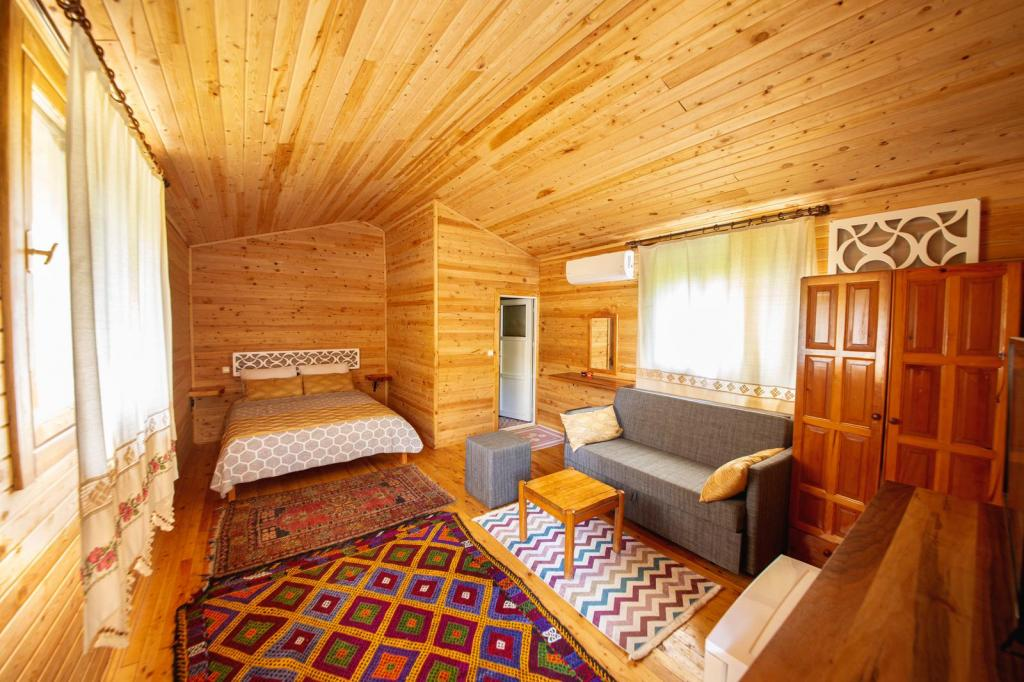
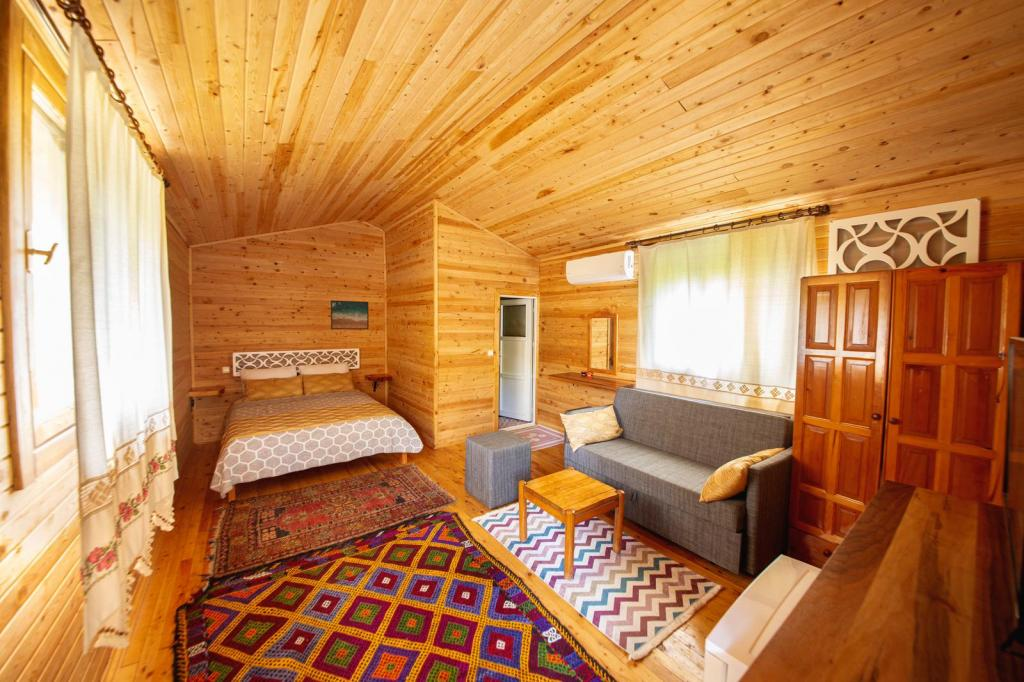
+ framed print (350, 315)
